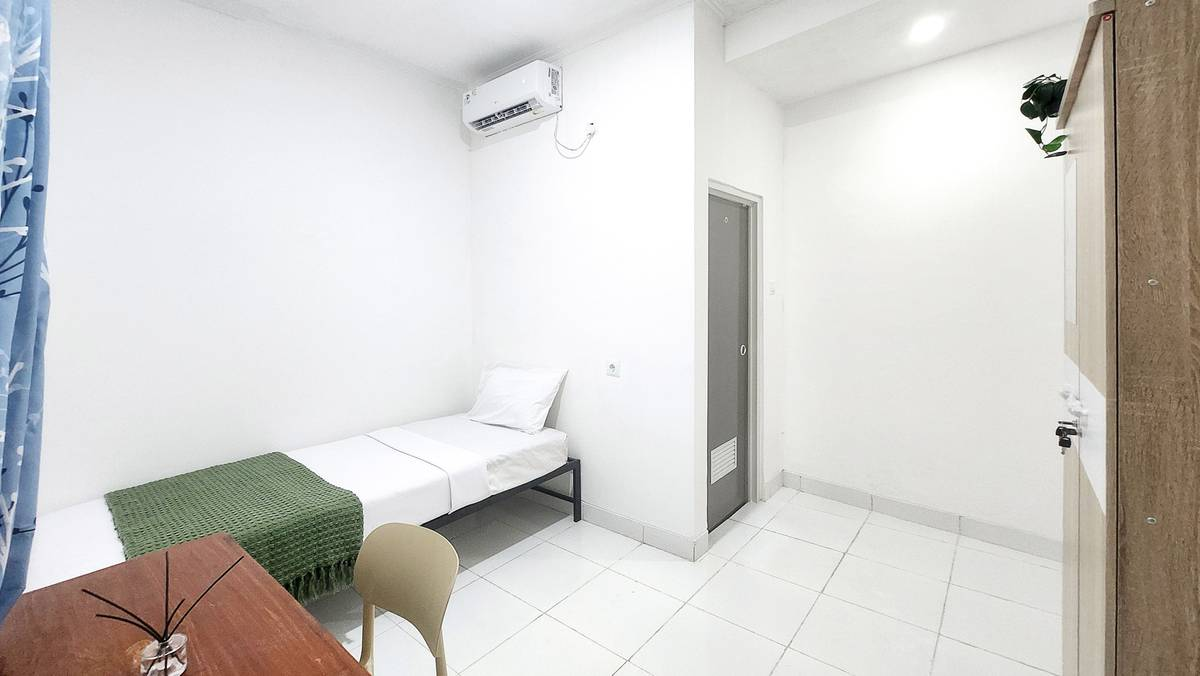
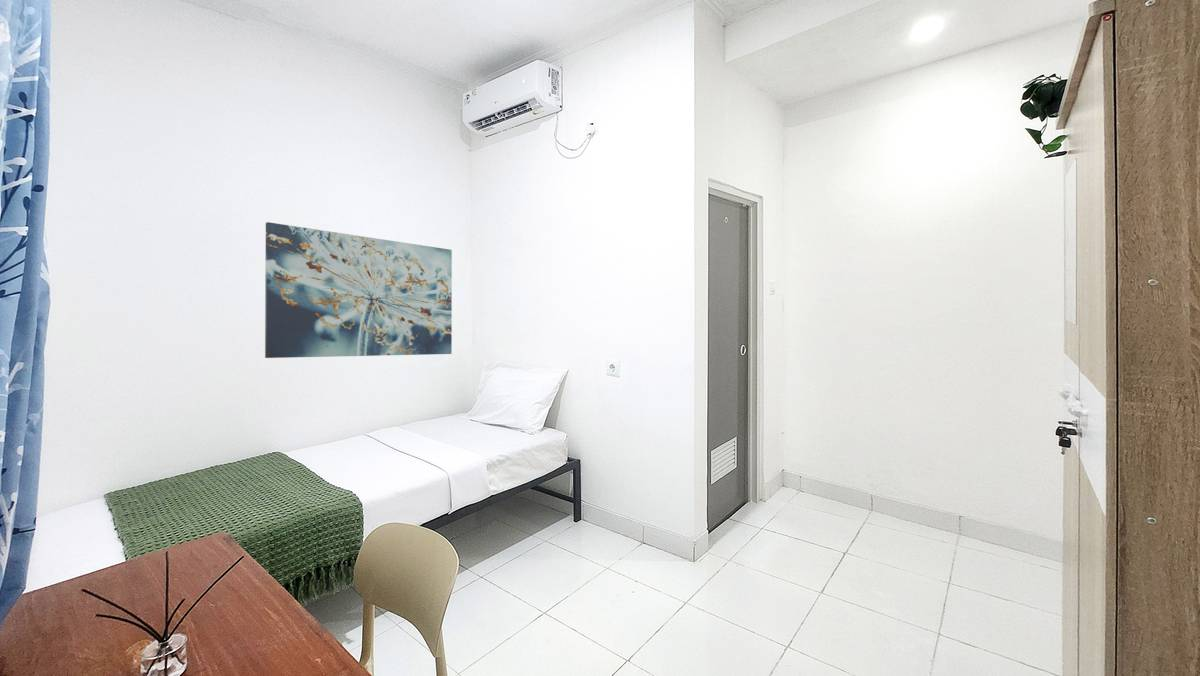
+ wall art (370, 296)
